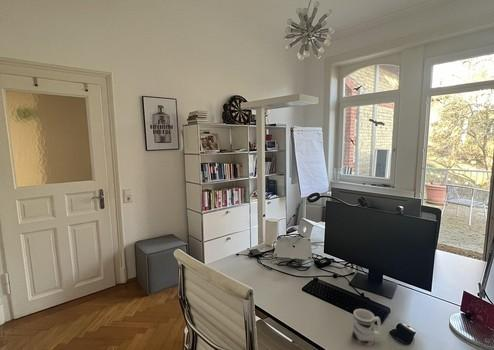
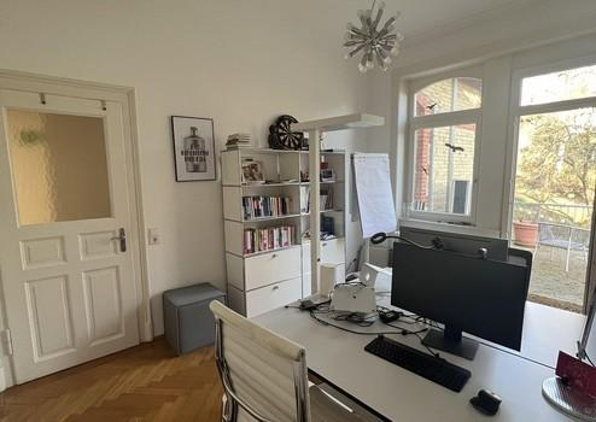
- mug (367, 326)
